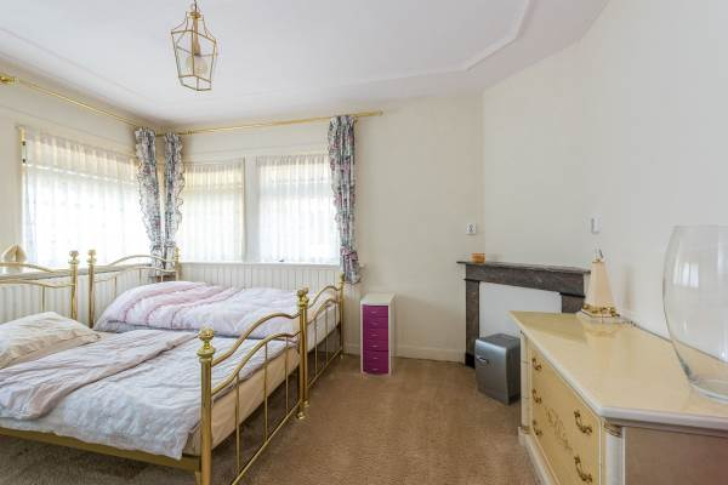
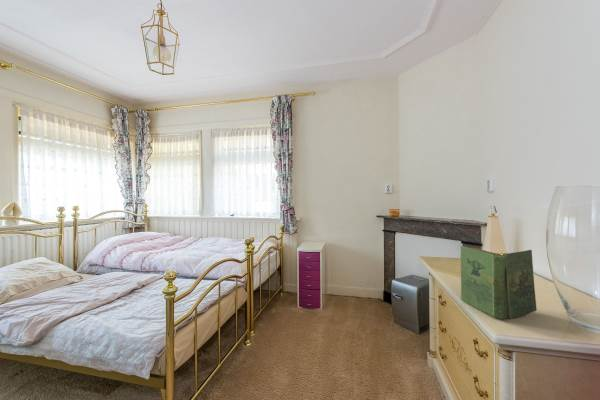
+ book (497, 280)
